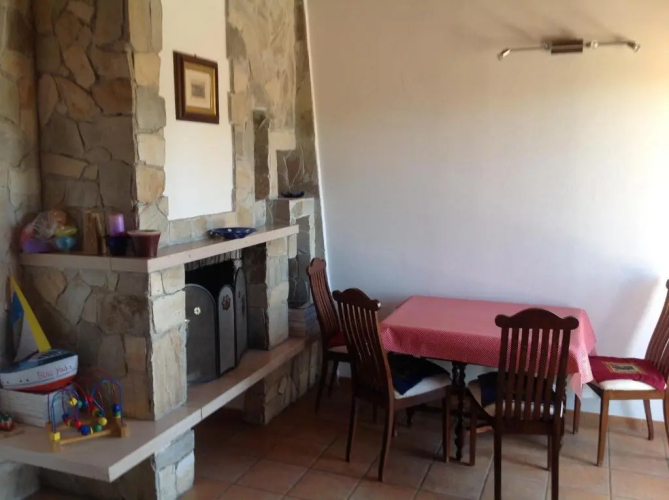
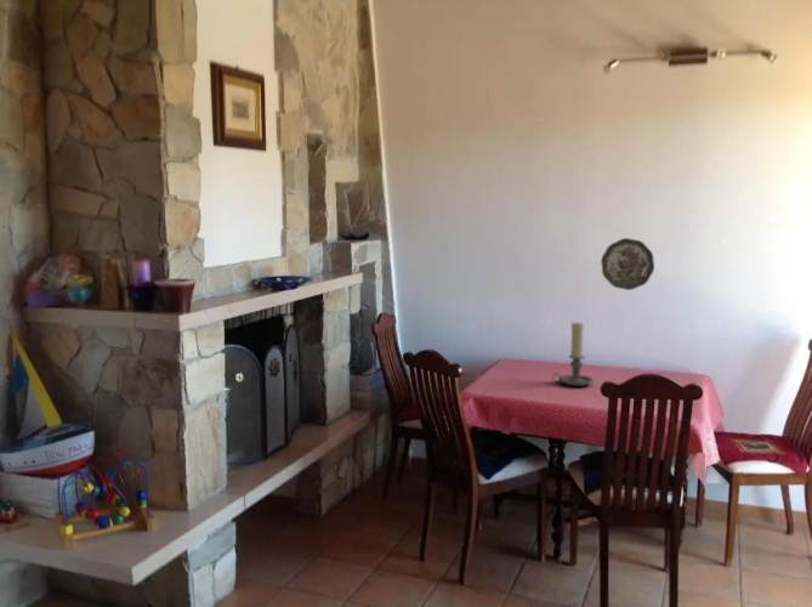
+ candle holder (573, 352)
+ decorative plate (628, 263)
